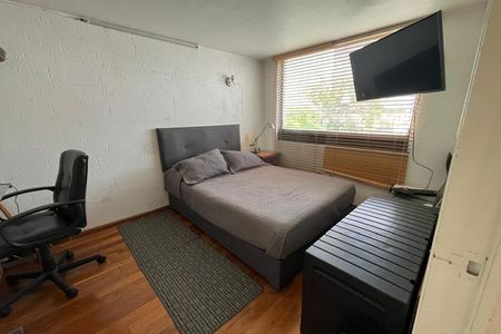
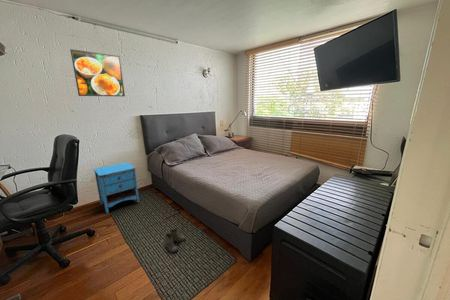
+ boots (174, 239)
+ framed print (100, 75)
+ nightstand (117, 186)
